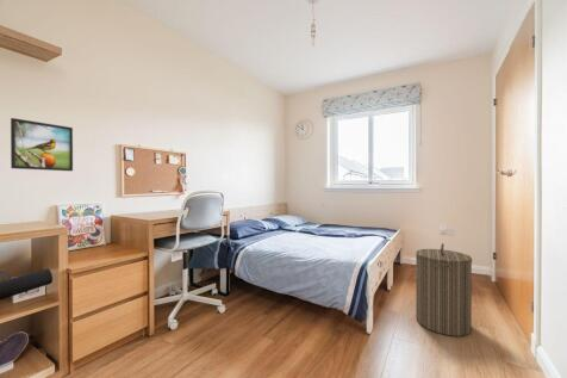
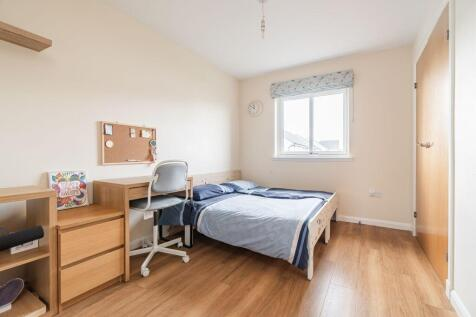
- laundry hamper (442, 283)
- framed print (44, 145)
